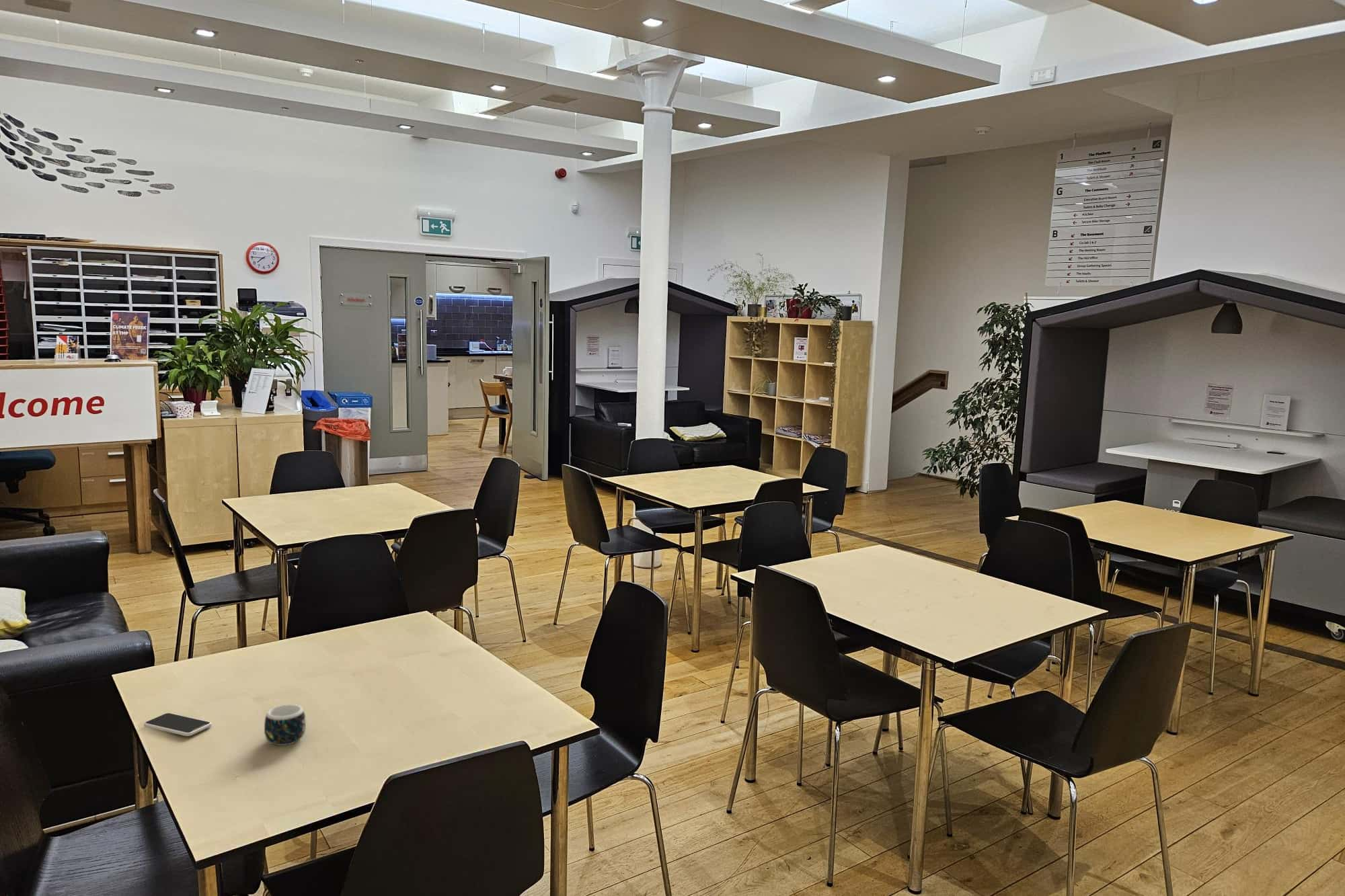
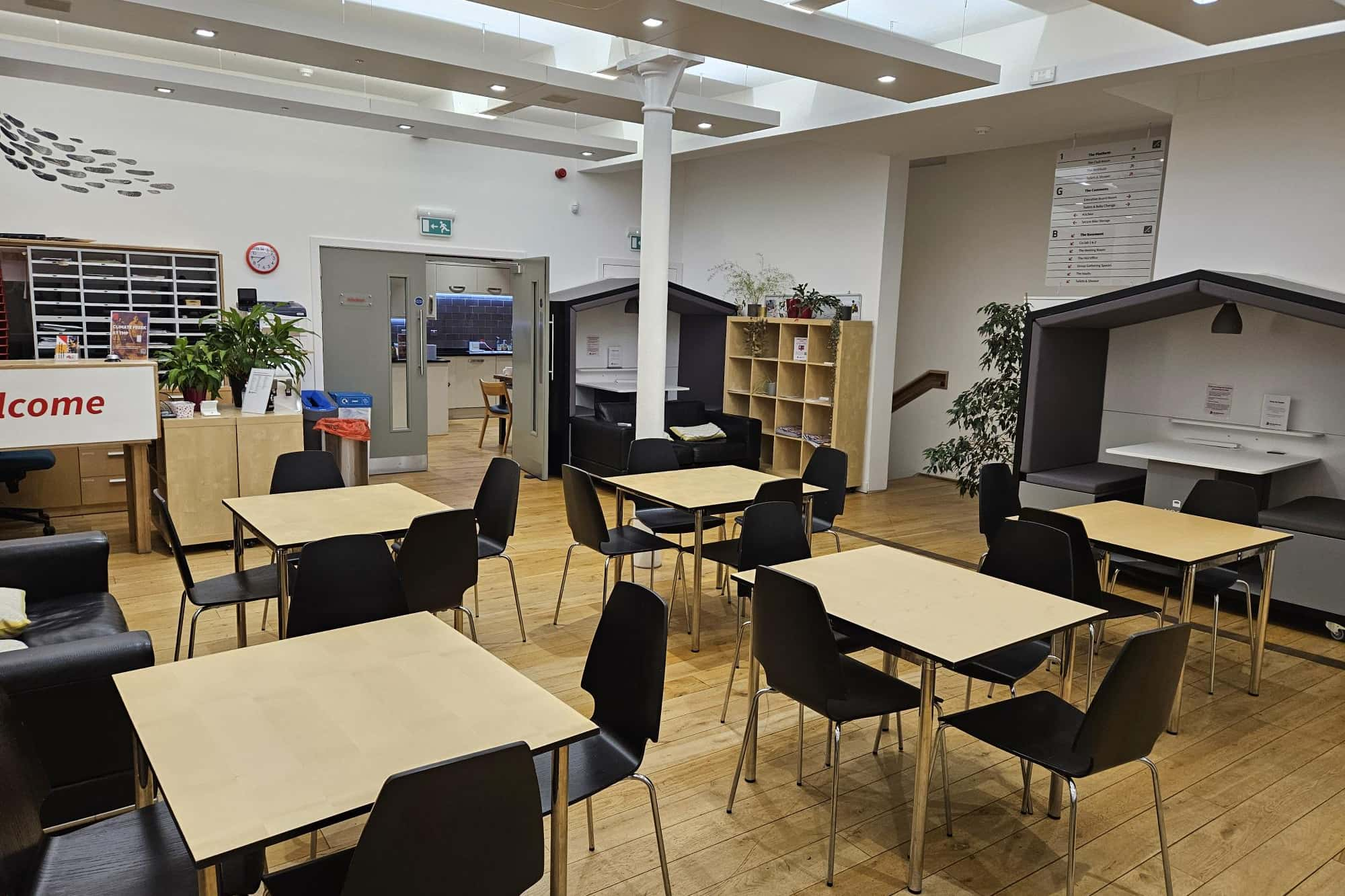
- smartphone (178, 724)
- mug (284, 723)
